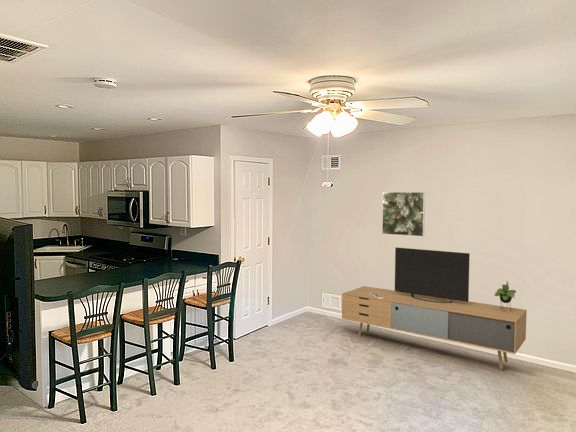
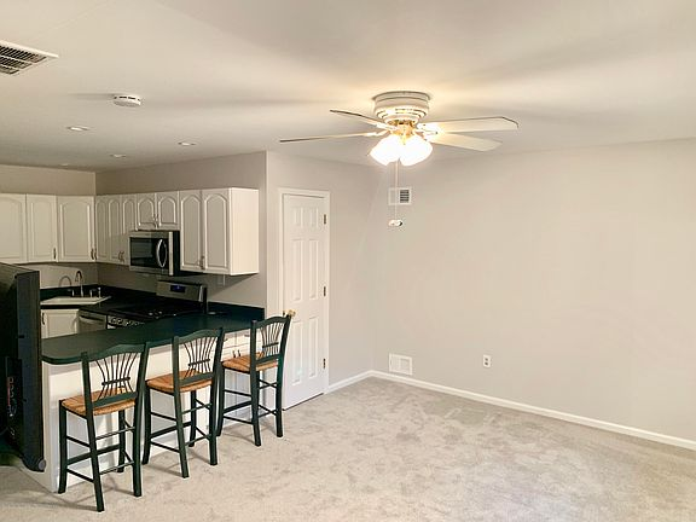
- media console (428, 299)
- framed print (402, 213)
